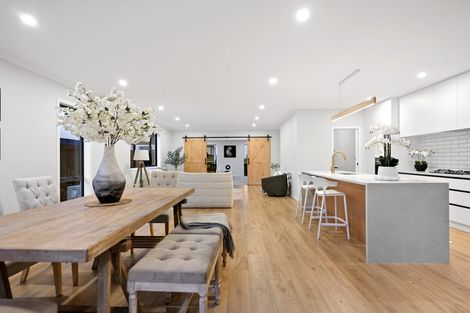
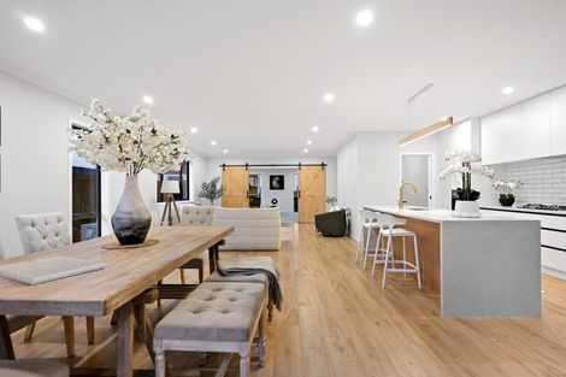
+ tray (48, 267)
